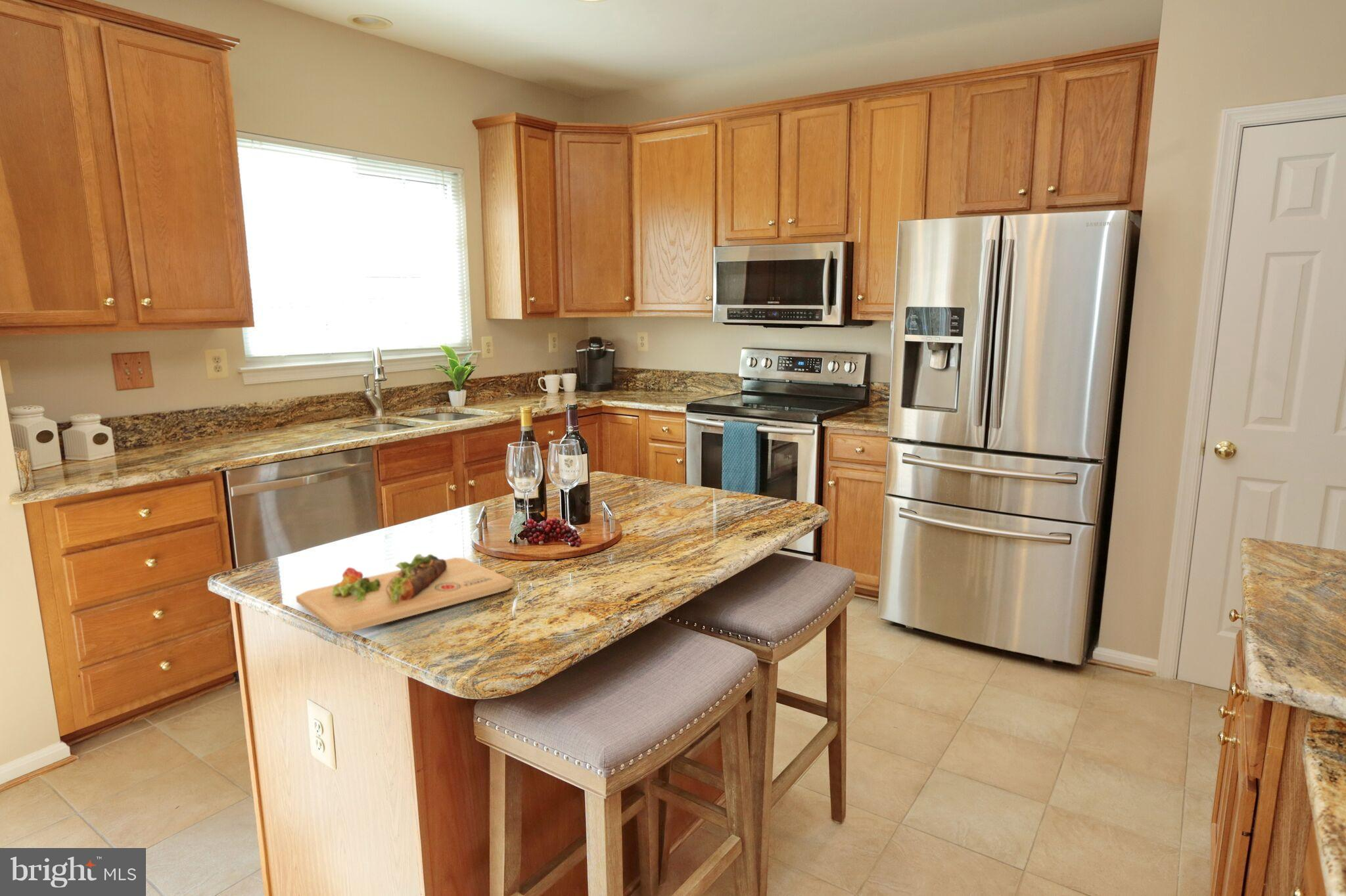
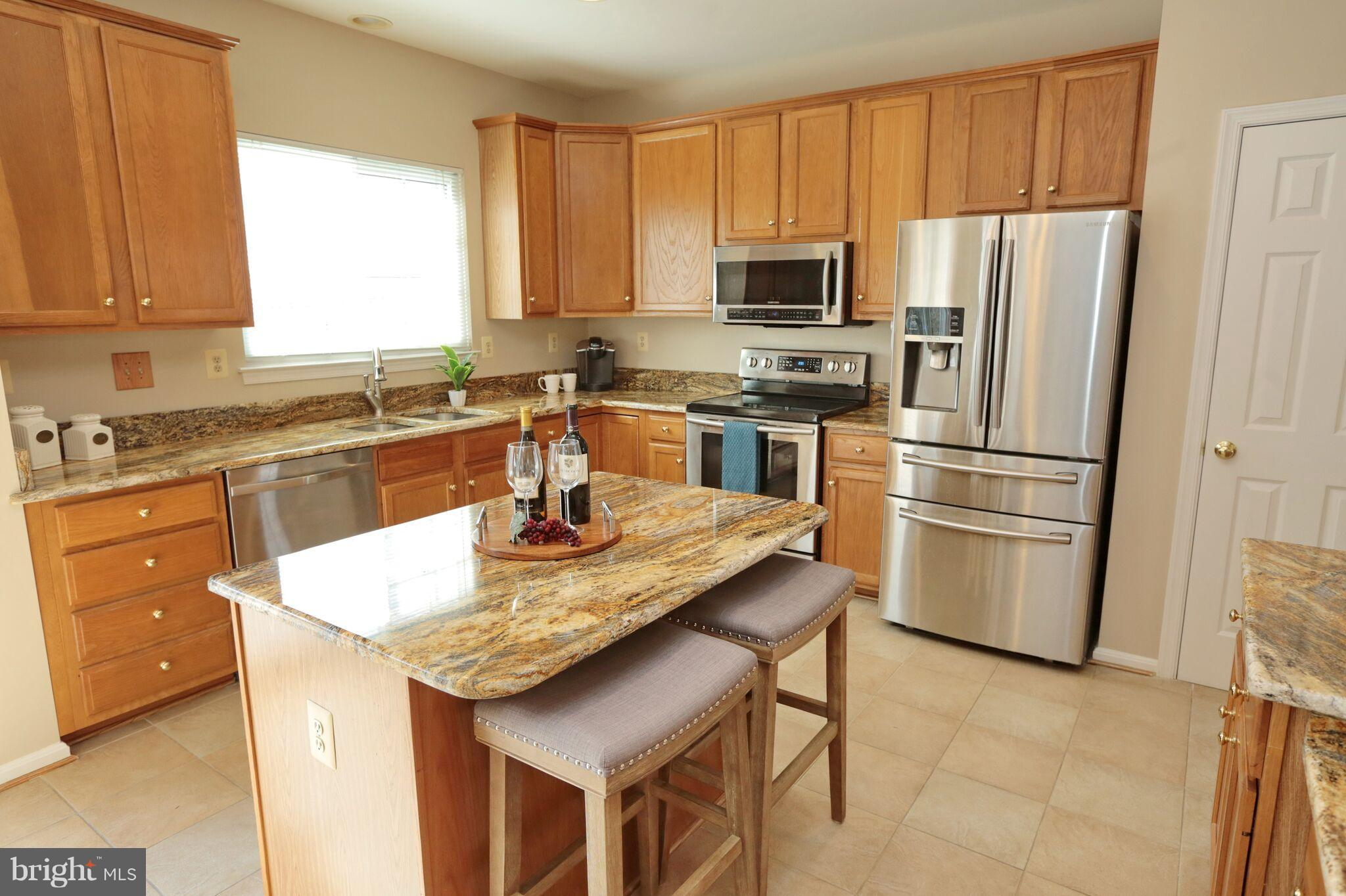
- cutting board (407, 577)
